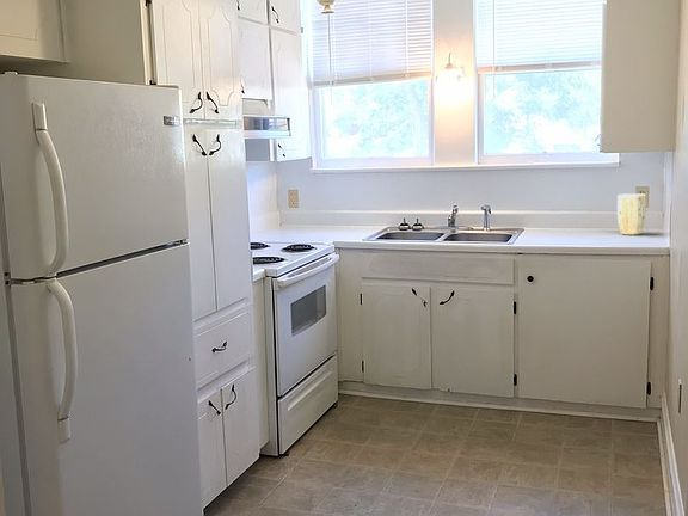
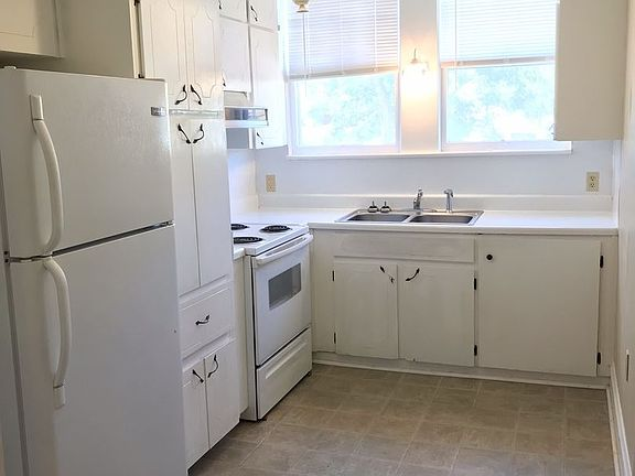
- plant pot (631, 214)
